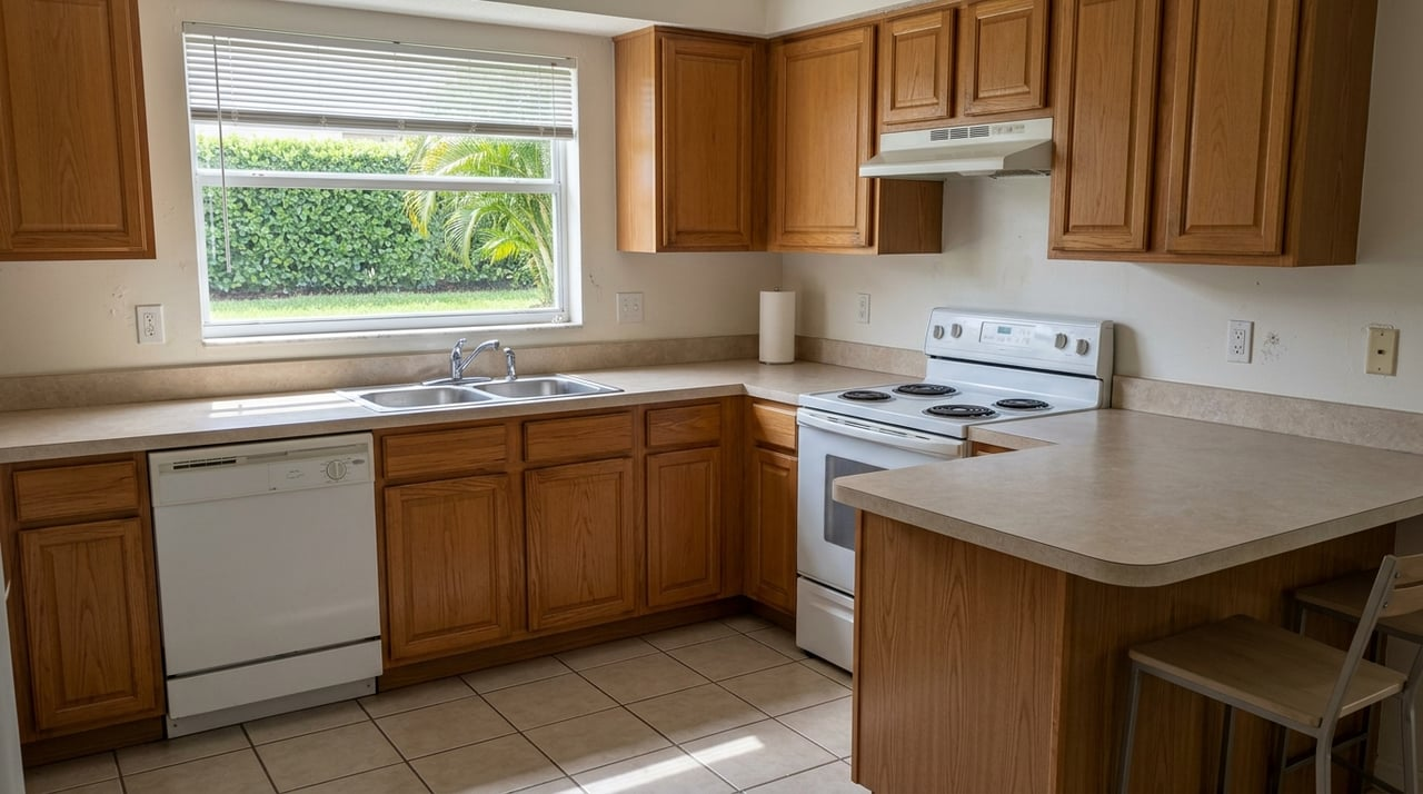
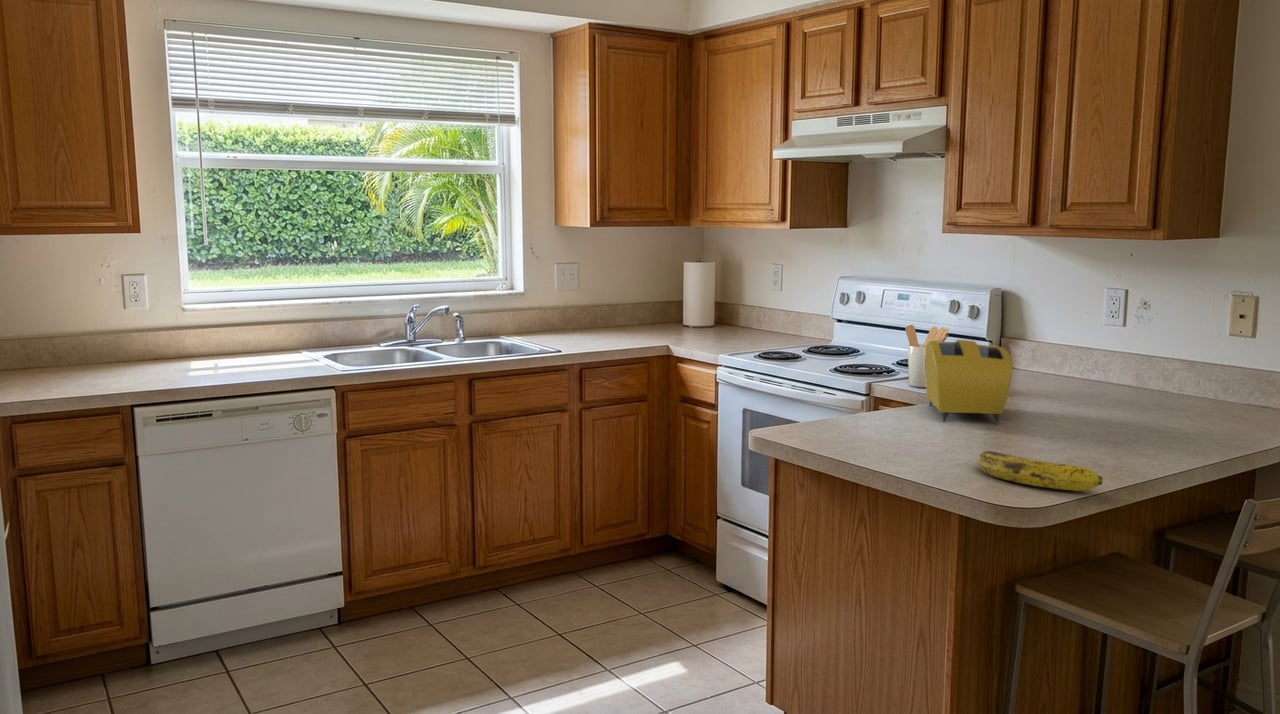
+ fruit (1038, 467)
+ toaster (965, 376)
+ utensil holder (924, 355)
